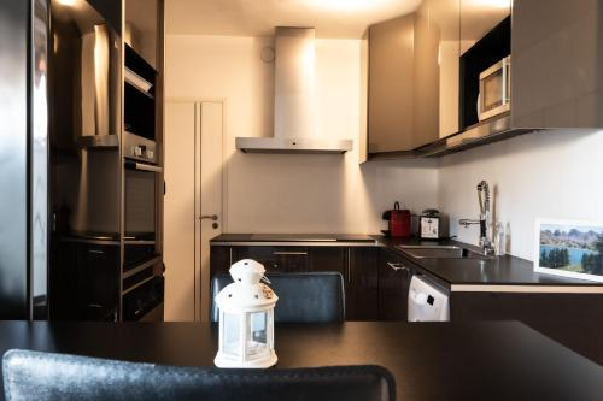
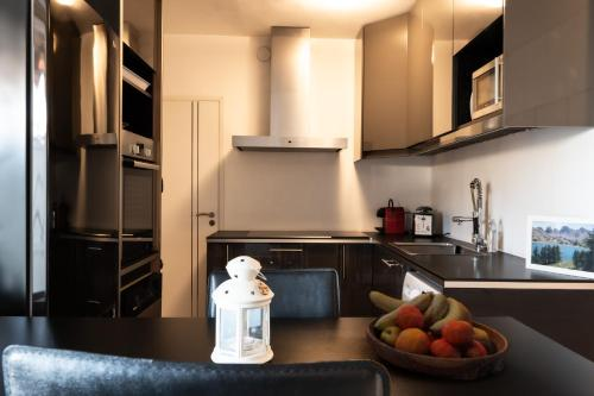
+ fruit bowl (431, 326)
